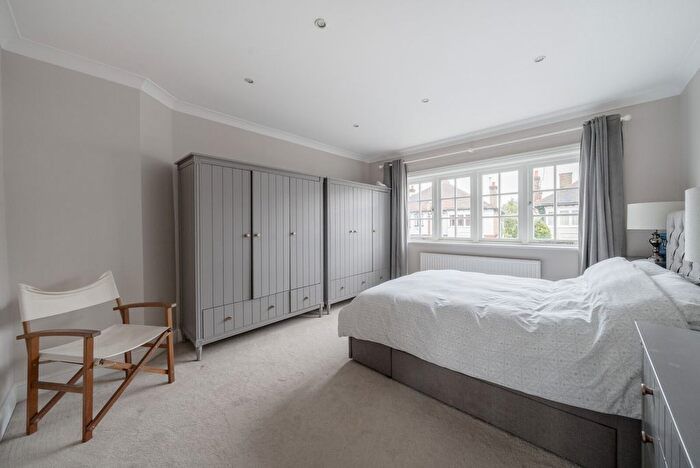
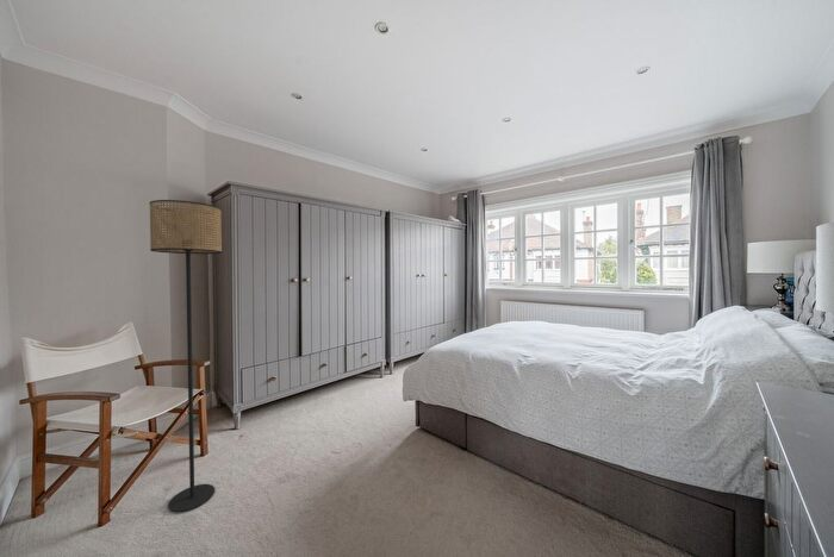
+ floor lamp (189, 352)
